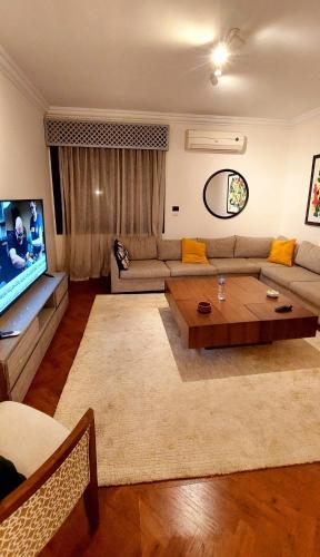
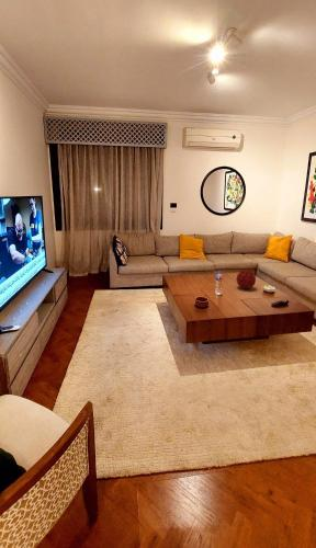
+ decorative orb (246, 279)
